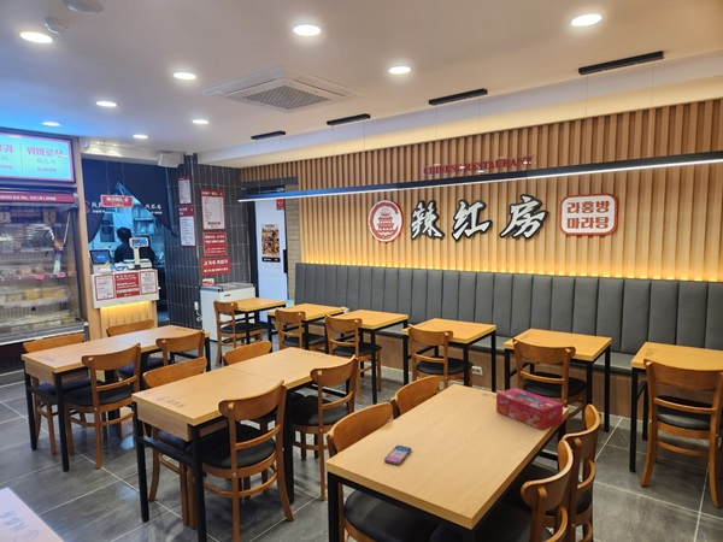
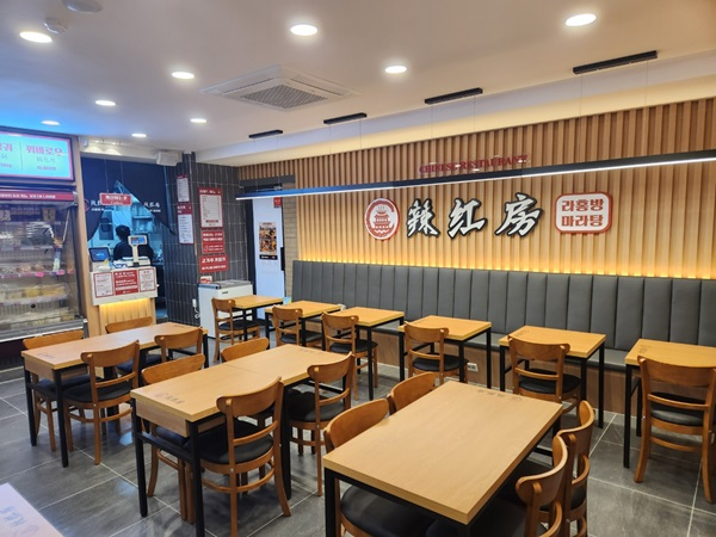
- smartphone (398, 454)
- tissue box (528, 407)
